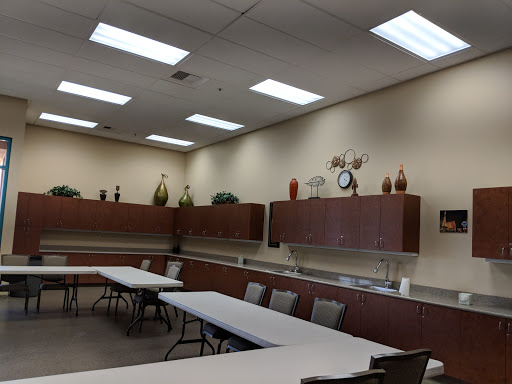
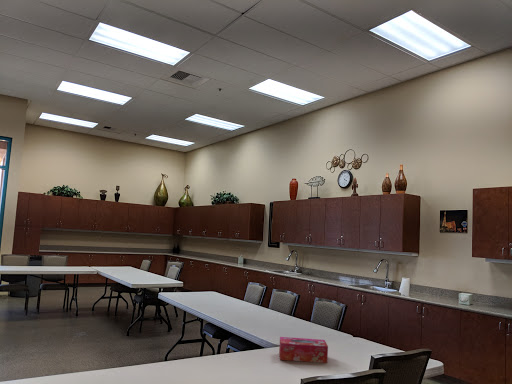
+ tissue box (302, 349)
